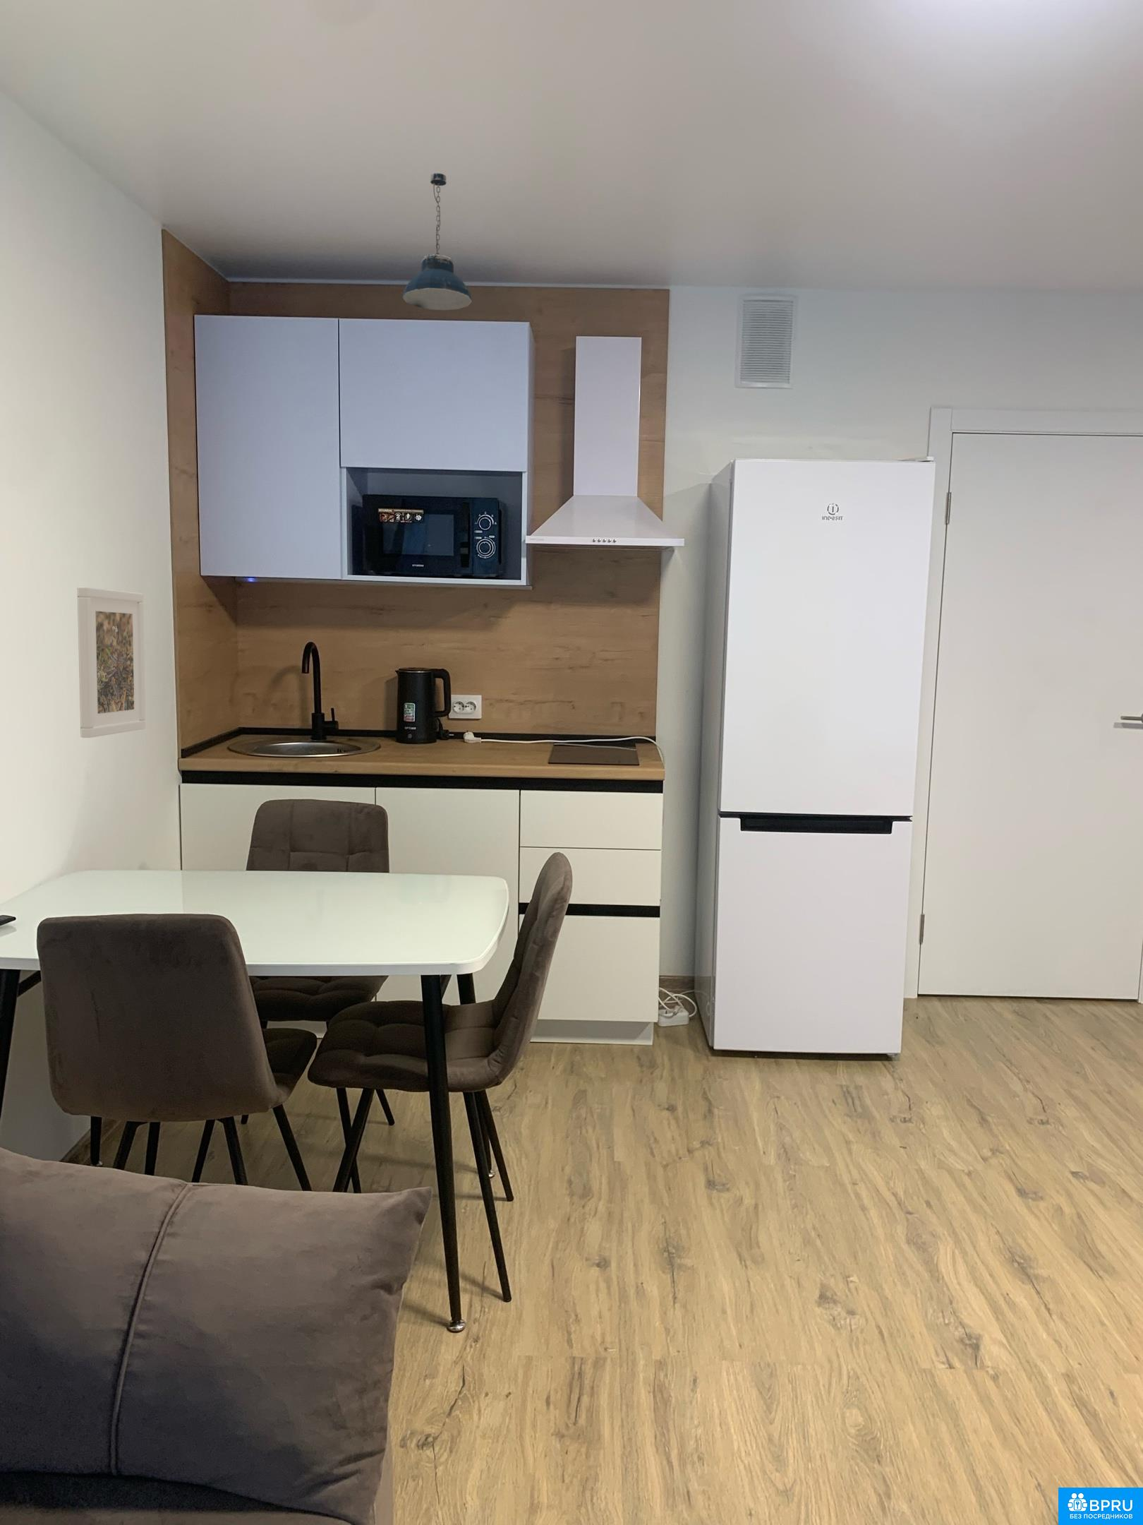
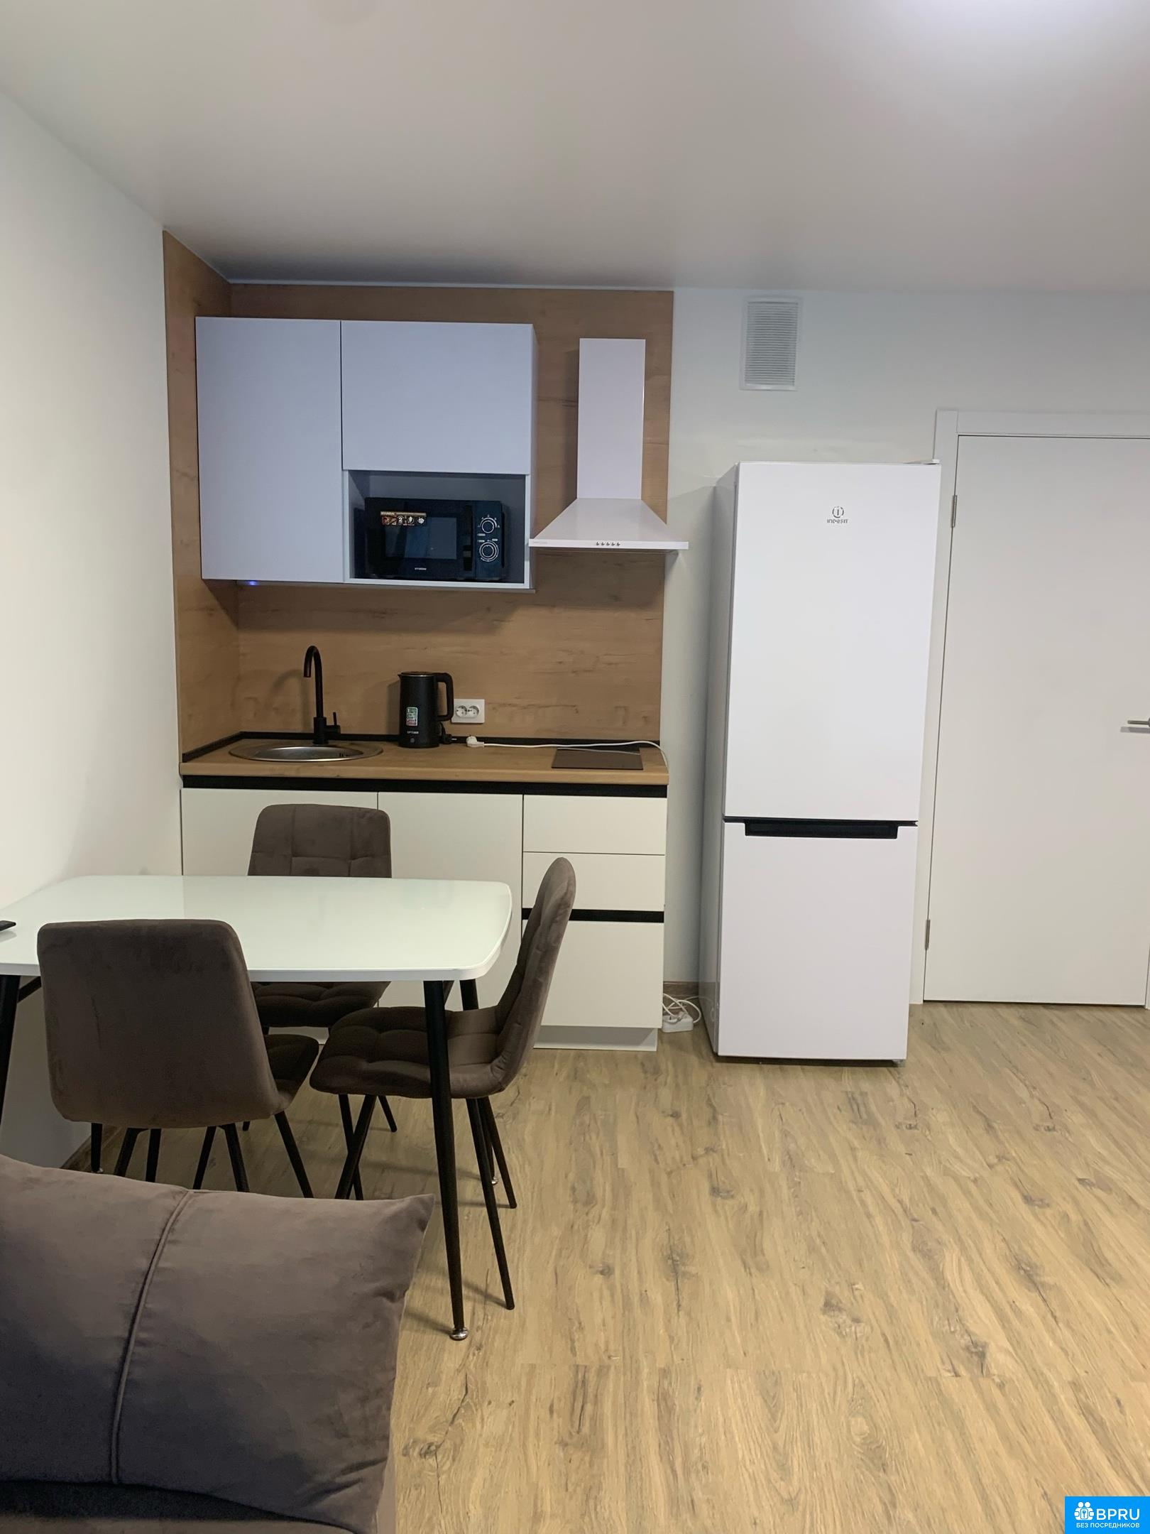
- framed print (113, 662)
- pendant light (437, 239)
